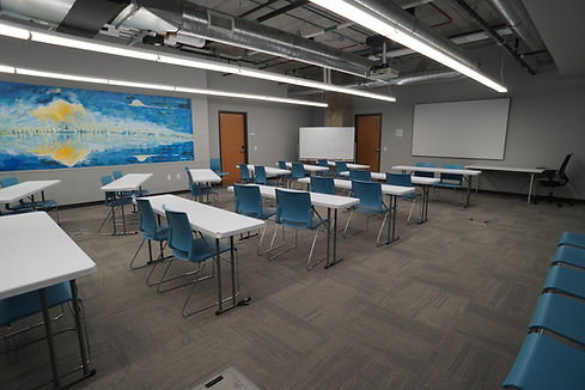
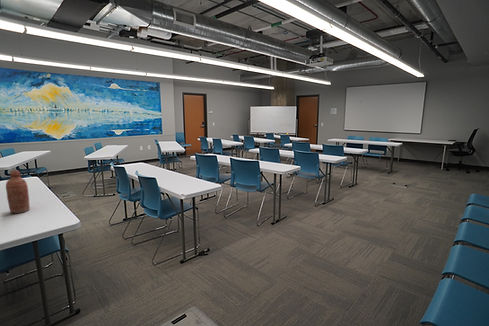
+ bottle (17, 190)
